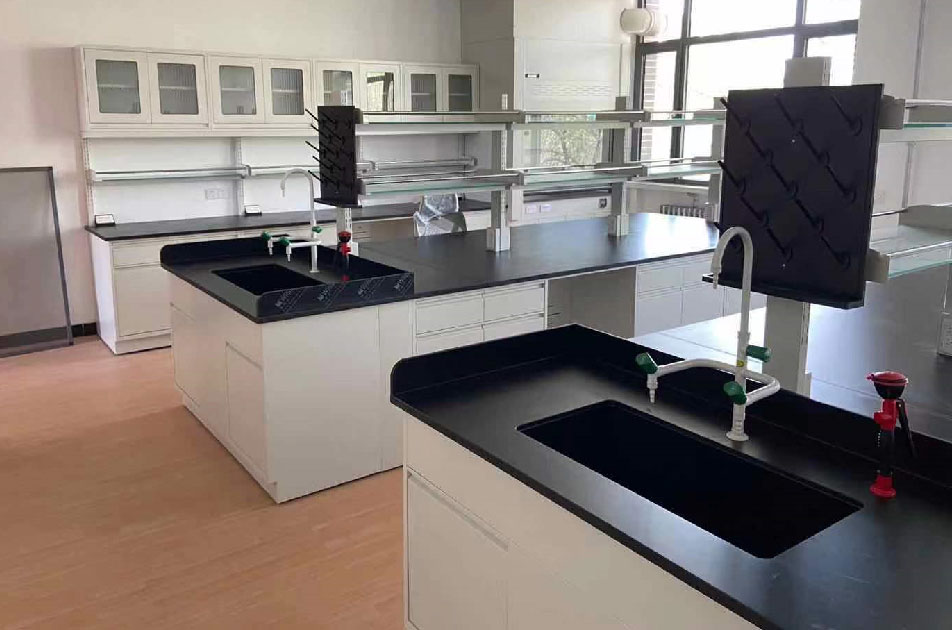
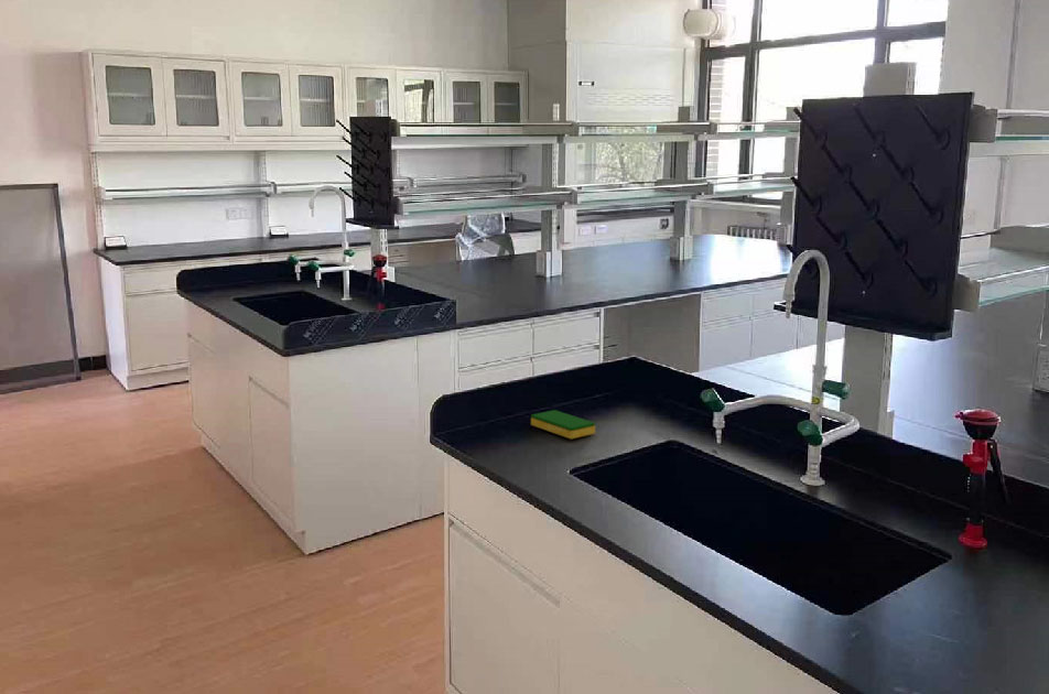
+ dish sponge (562, 423)
